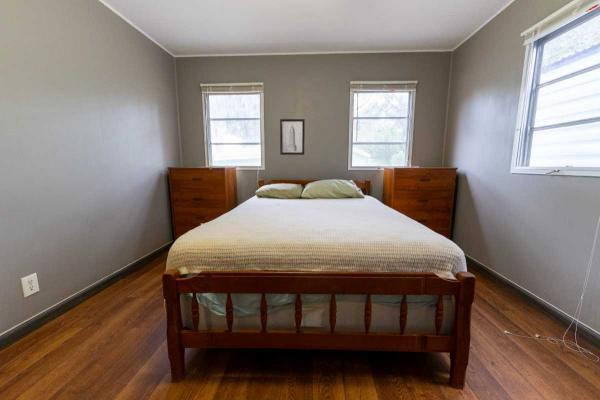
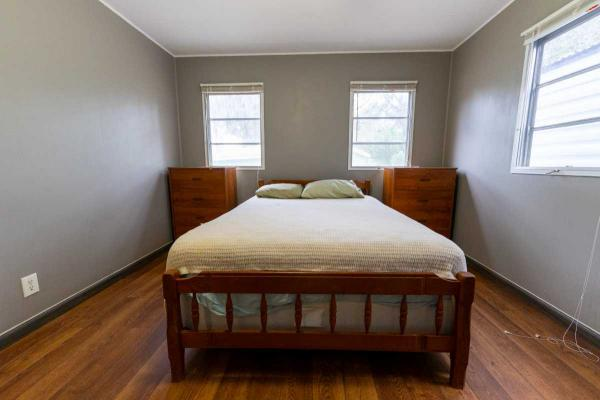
- wall art (292, 137)
